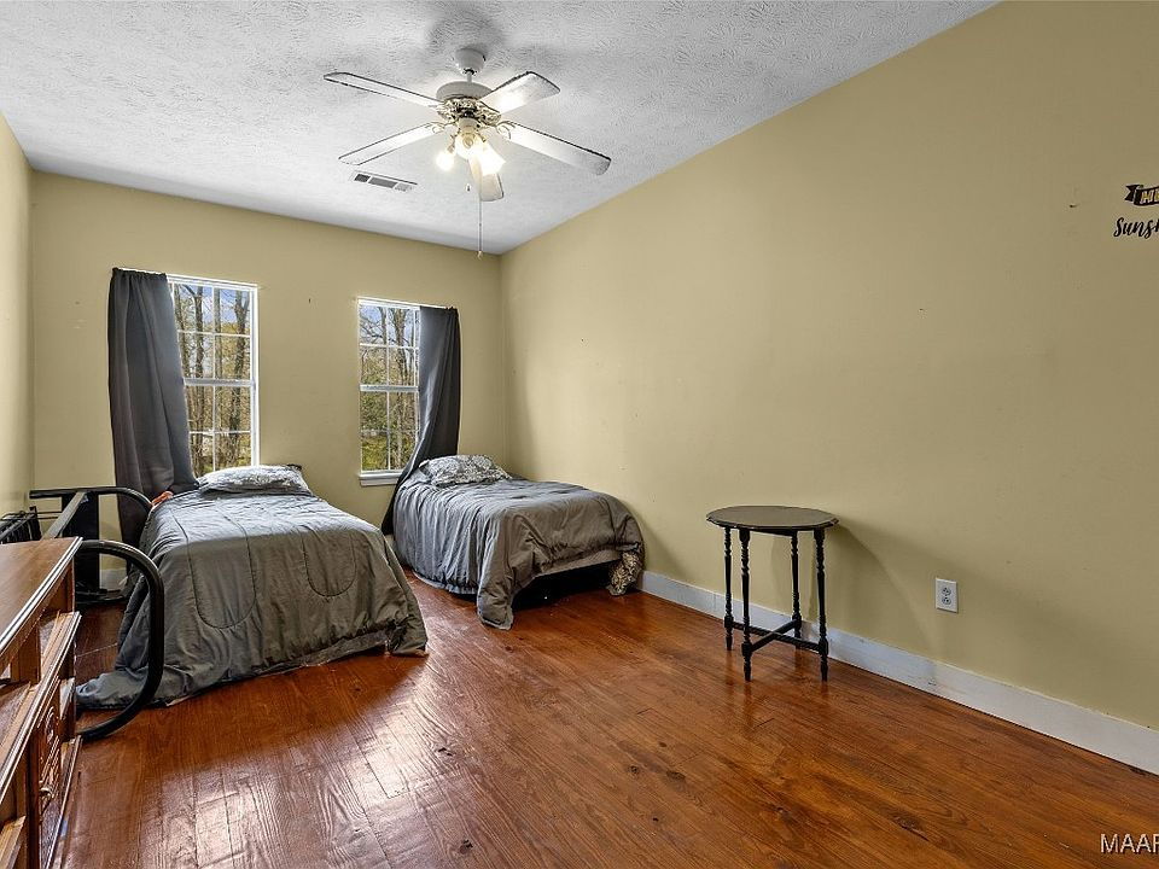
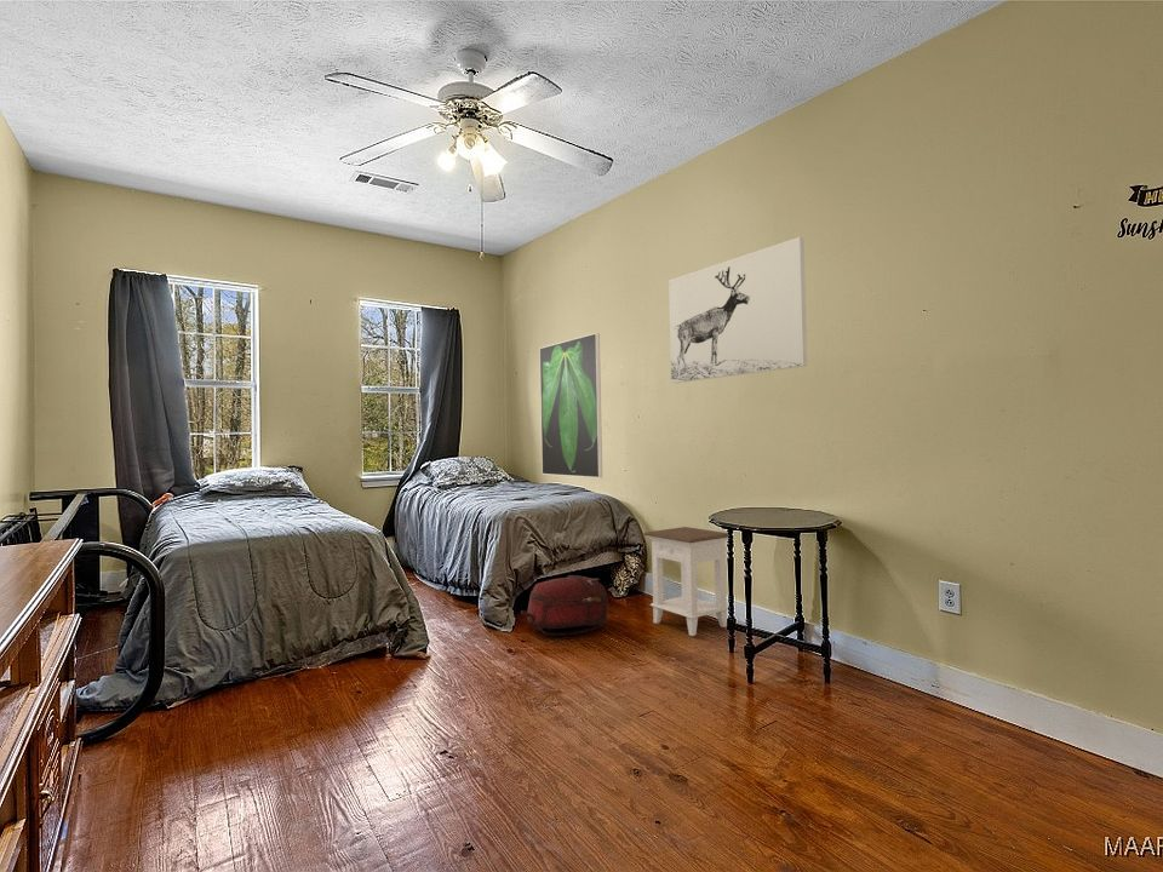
+ backpack (561, 604)
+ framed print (568, 408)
+ wall art (729, 317)
+ nightstand (688, 578)
